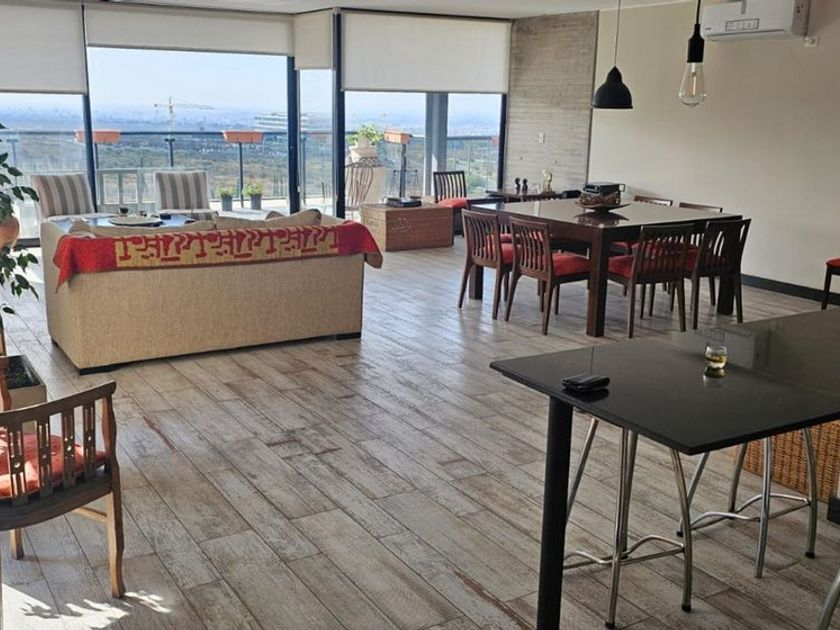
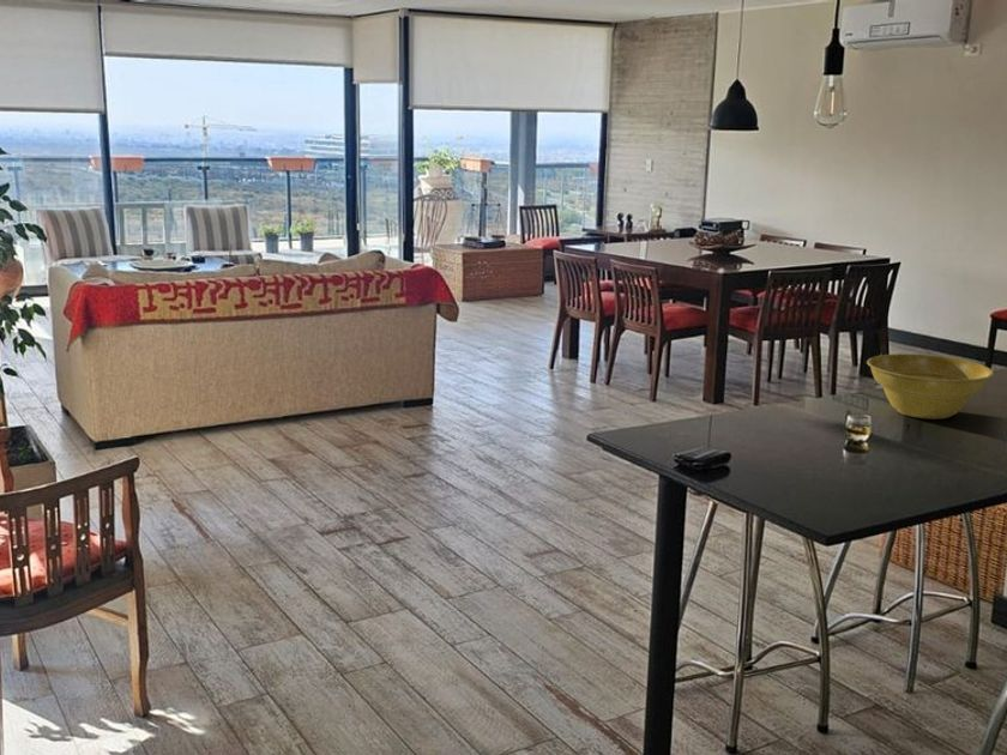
+ planter bowl (925, 388)
